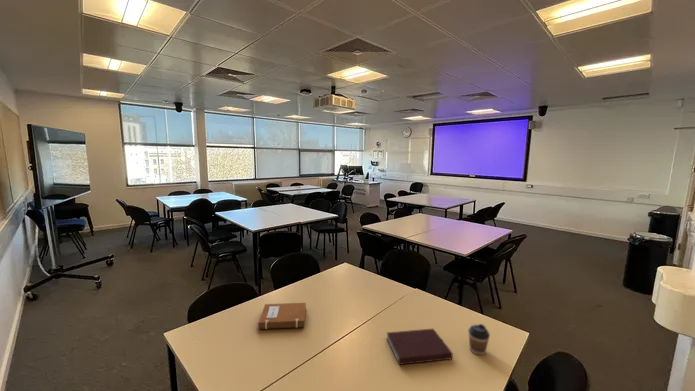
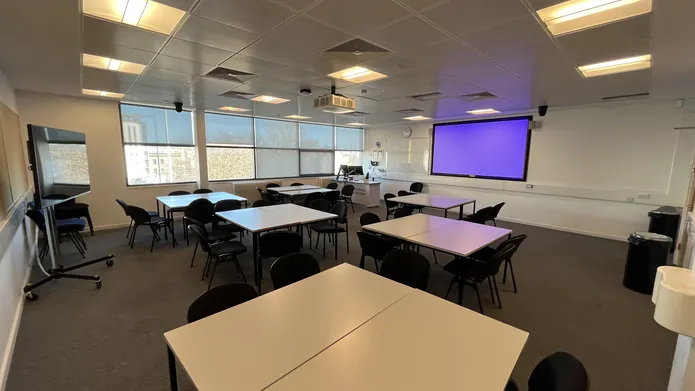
- notebook (282, 315)
- coffee cup (478, 338)
- notebook (417, 345)
